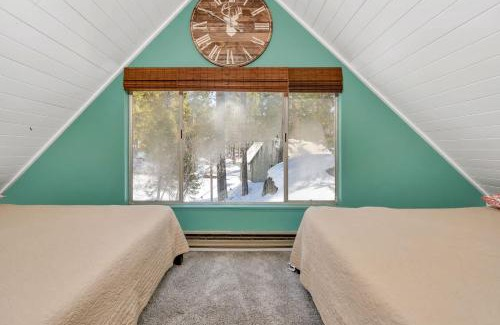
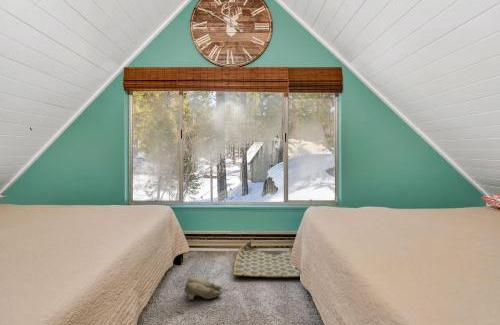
+ woven basket (276, 255)
+ slippers (203, 287)
